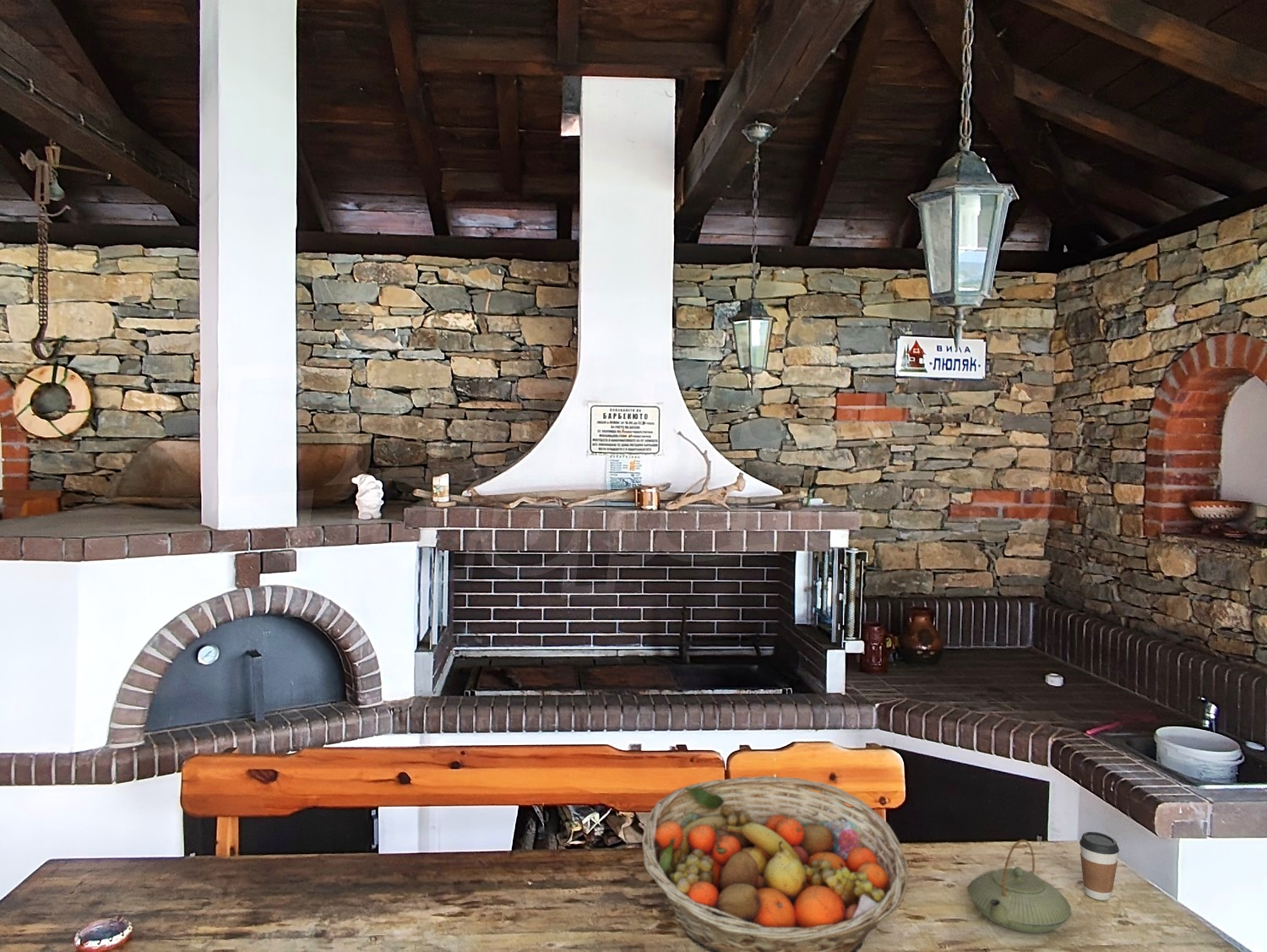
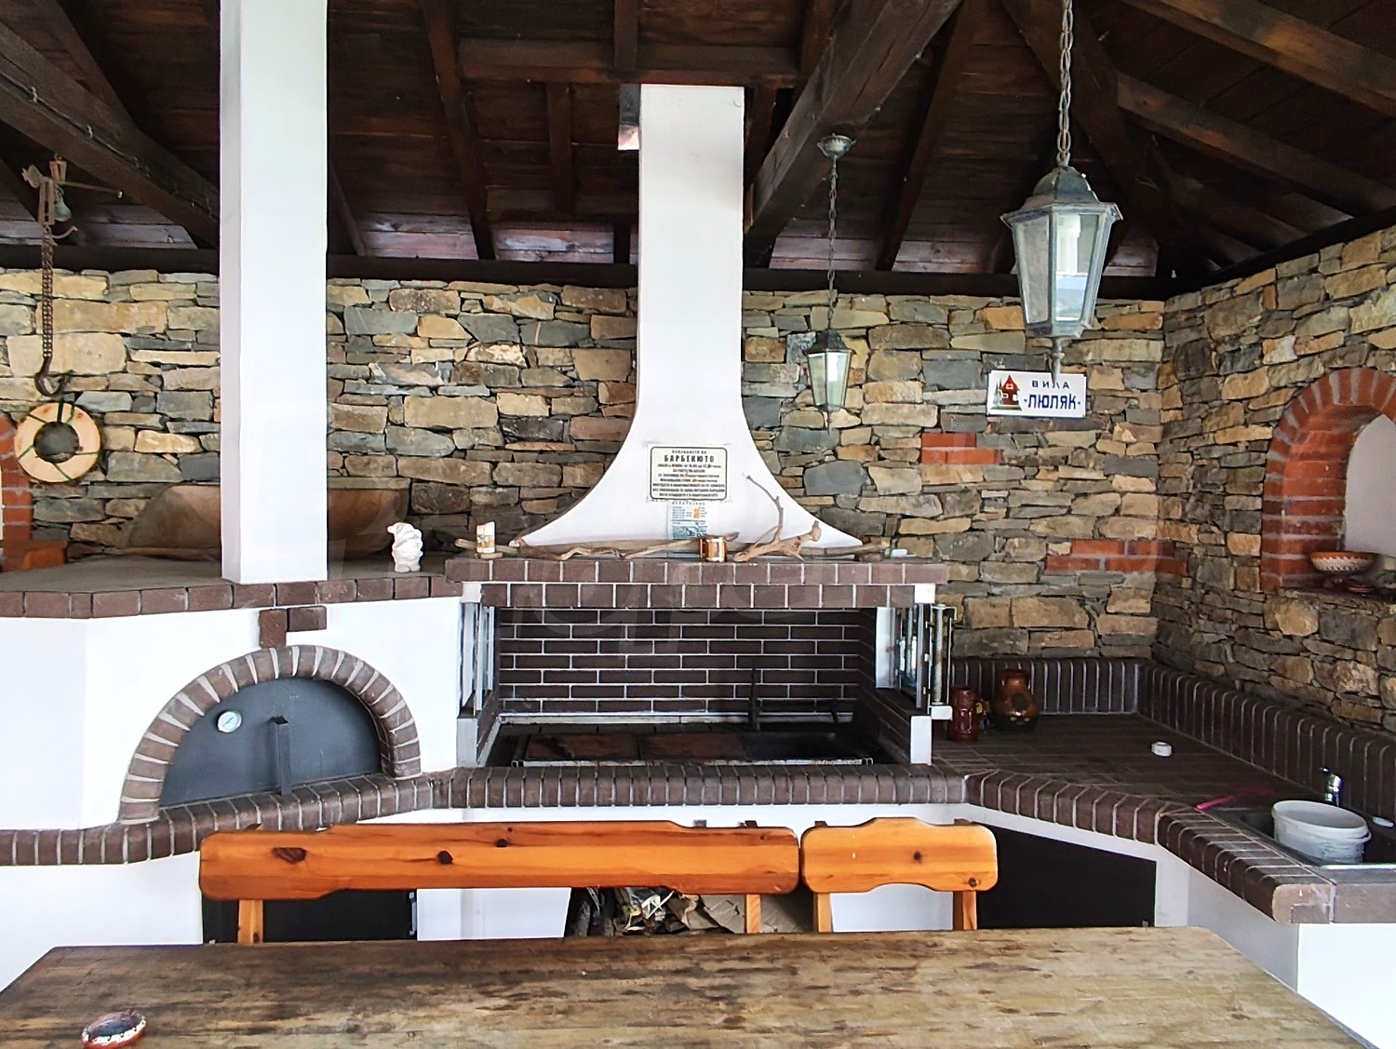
- teapot (1015, 881)
- coffee cup (1098, 867)
- fruit basket (771, 866)
